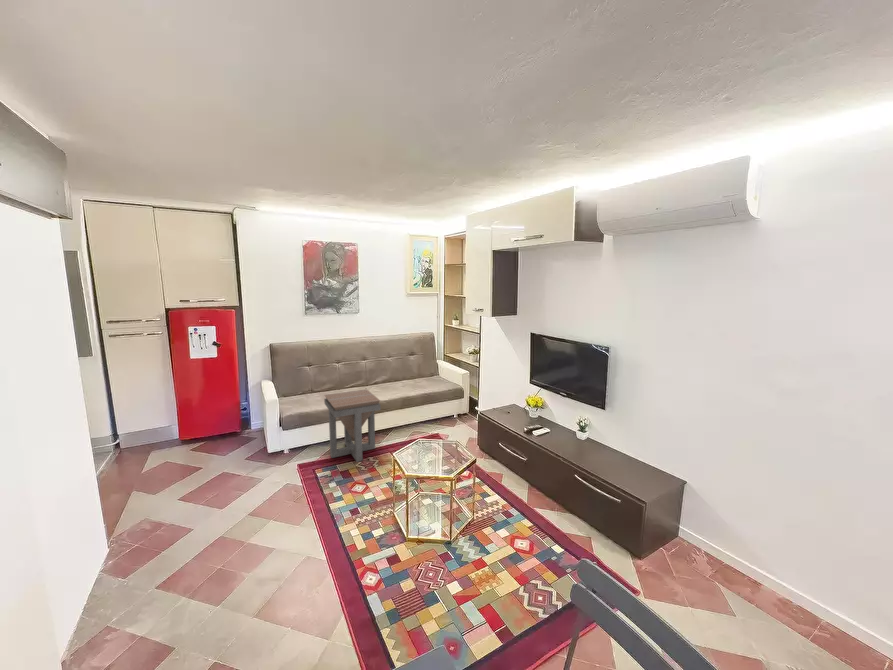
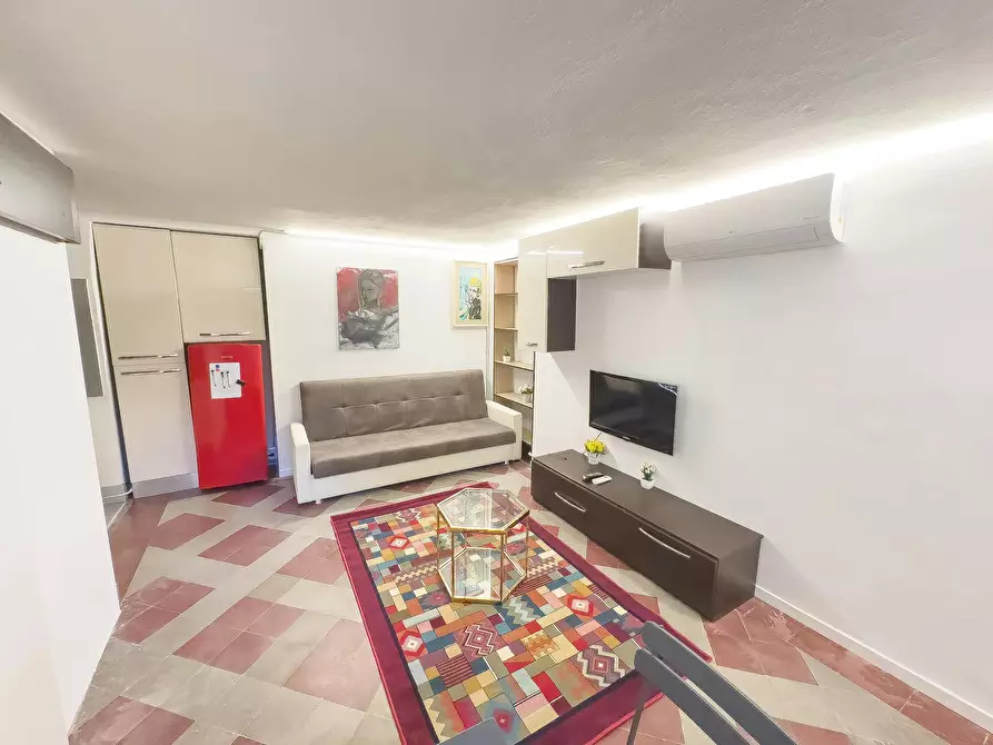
- side table (352, 425)
